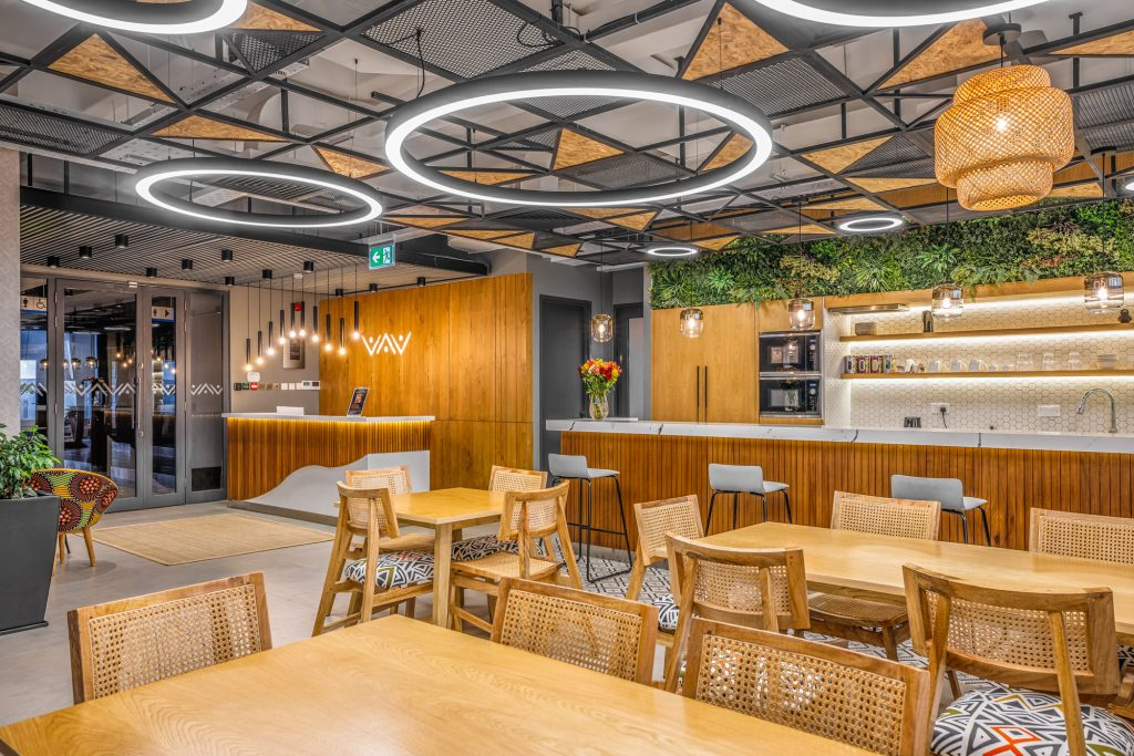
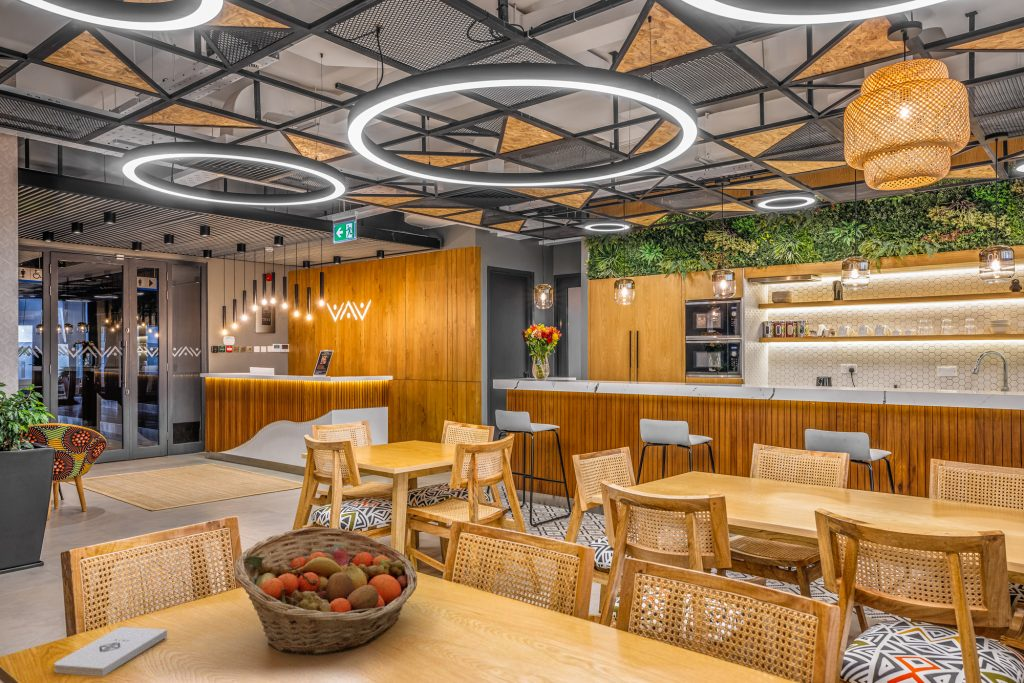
+ notepad (112, 649)
+ fruit basket (330, 584)
